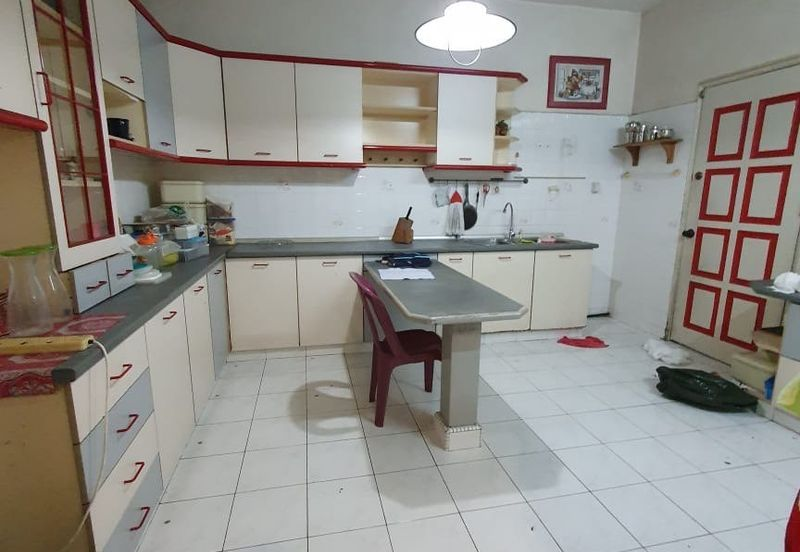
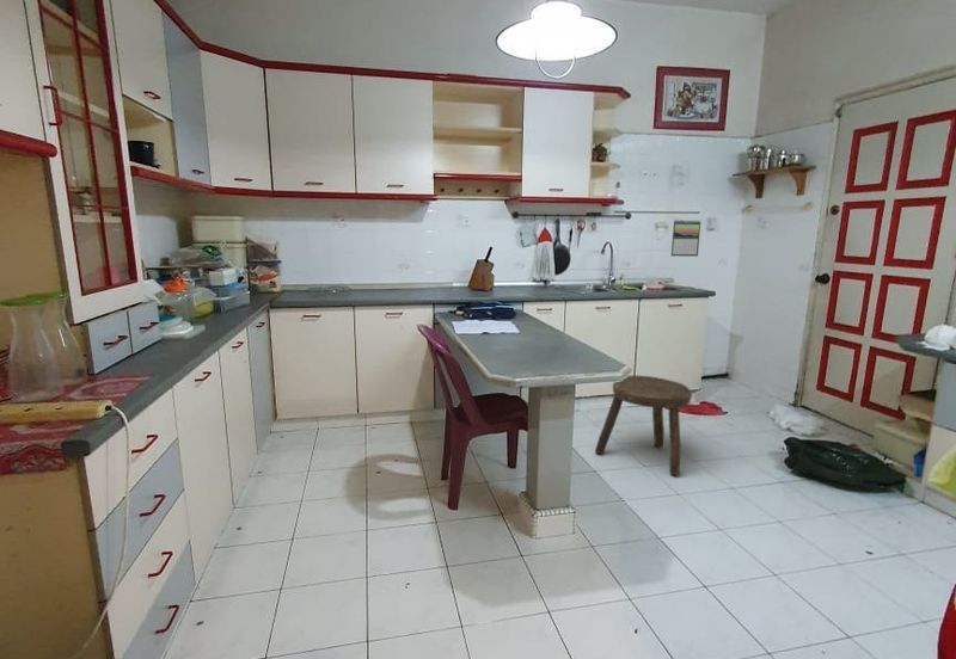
+ calendar (686, 238)
+ stool (652, 420)
